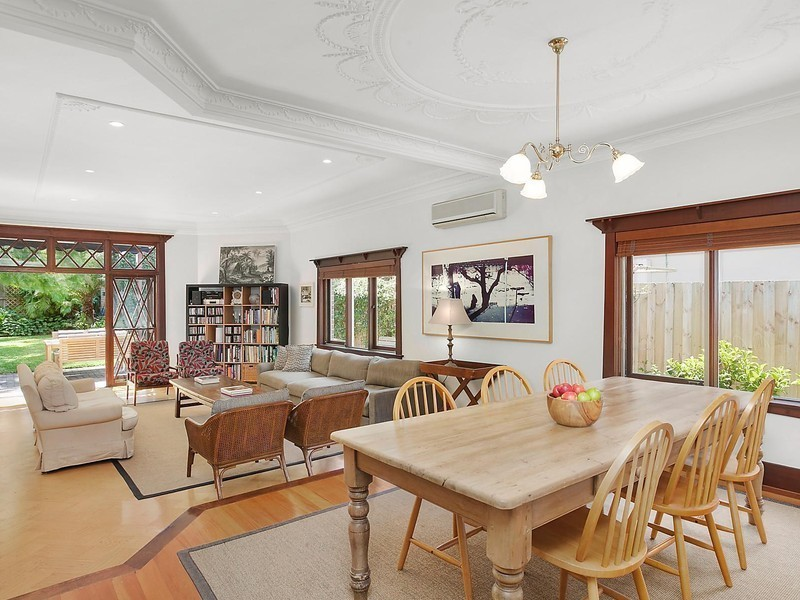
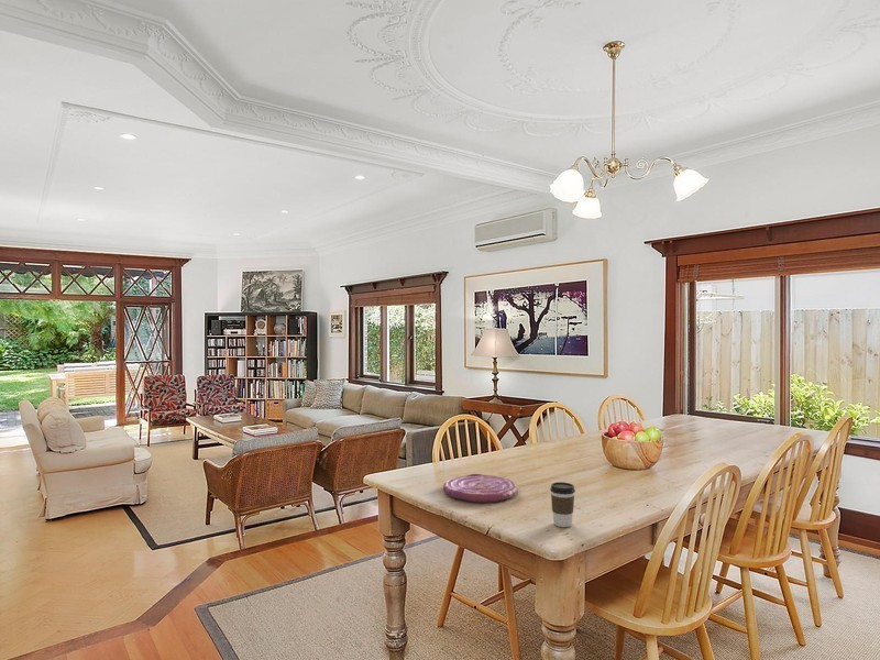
+ coffee cup (562, 504)
+ plate (480, 486)
